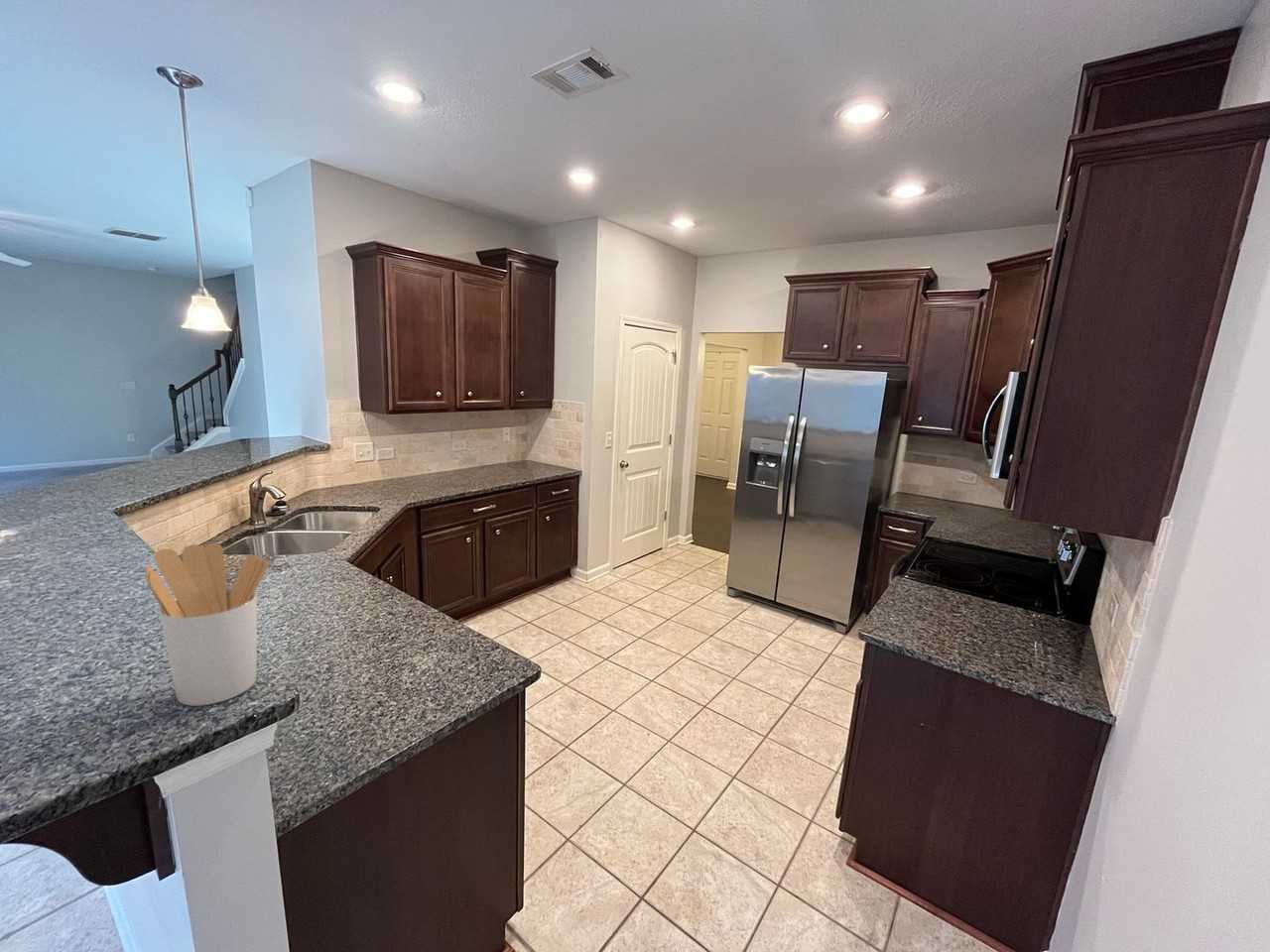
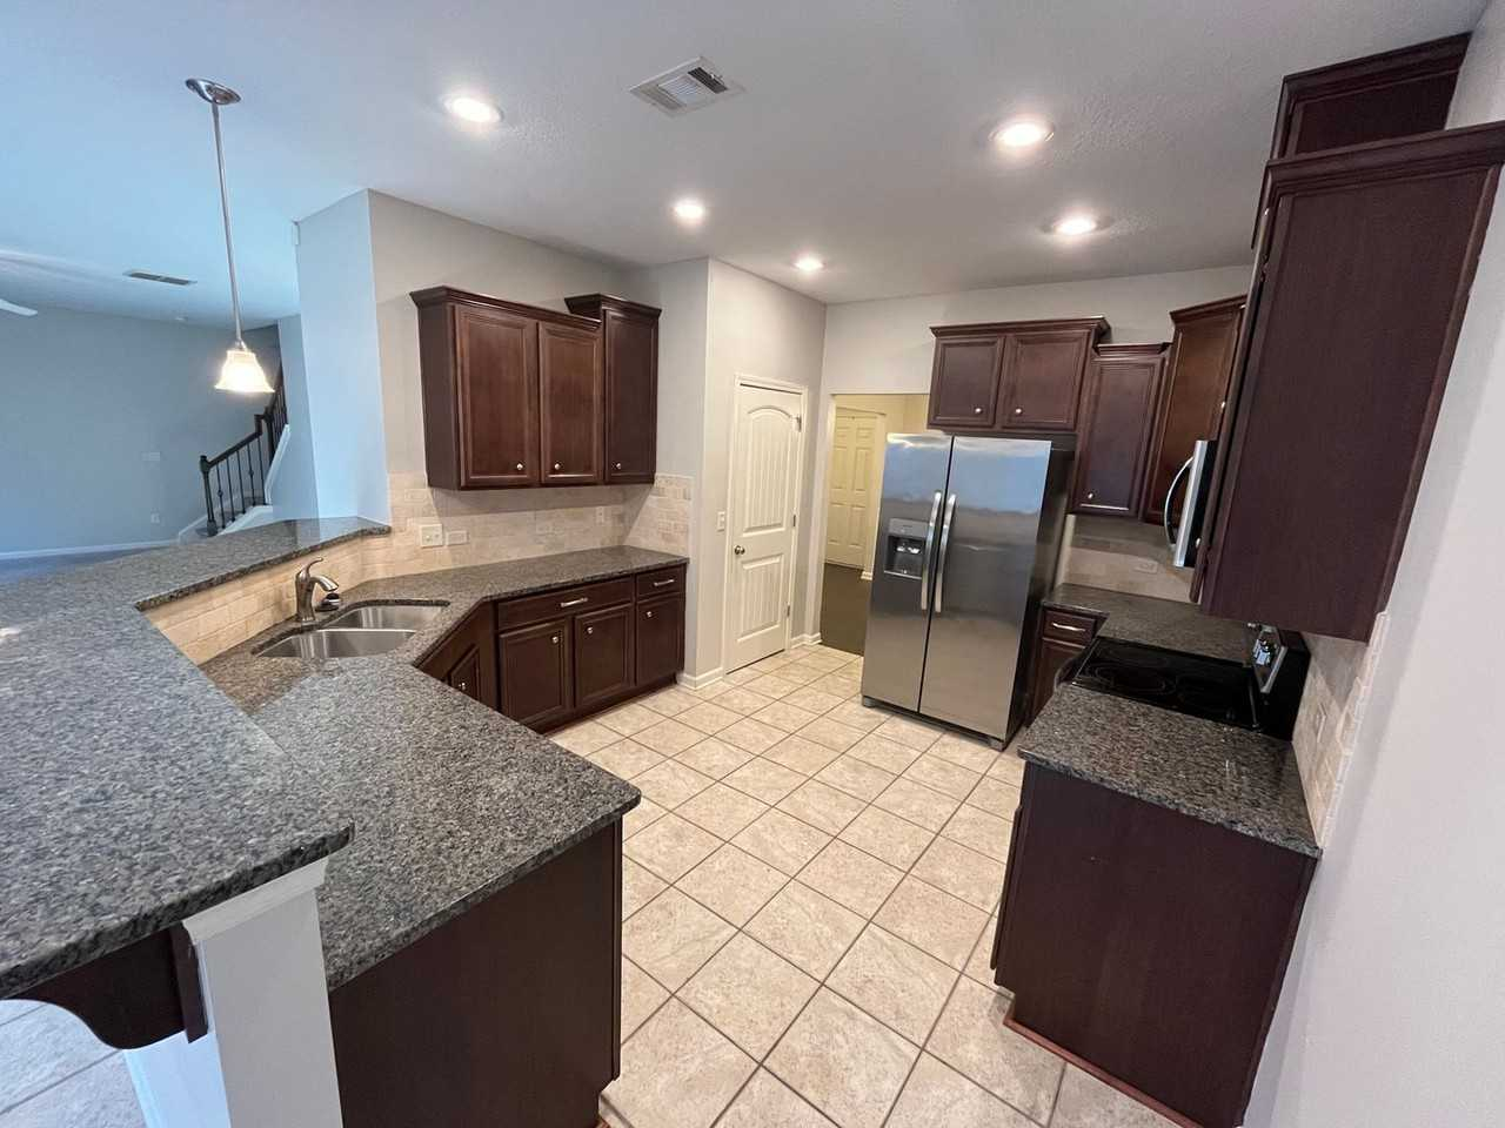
- utensil holder (205, 617)
